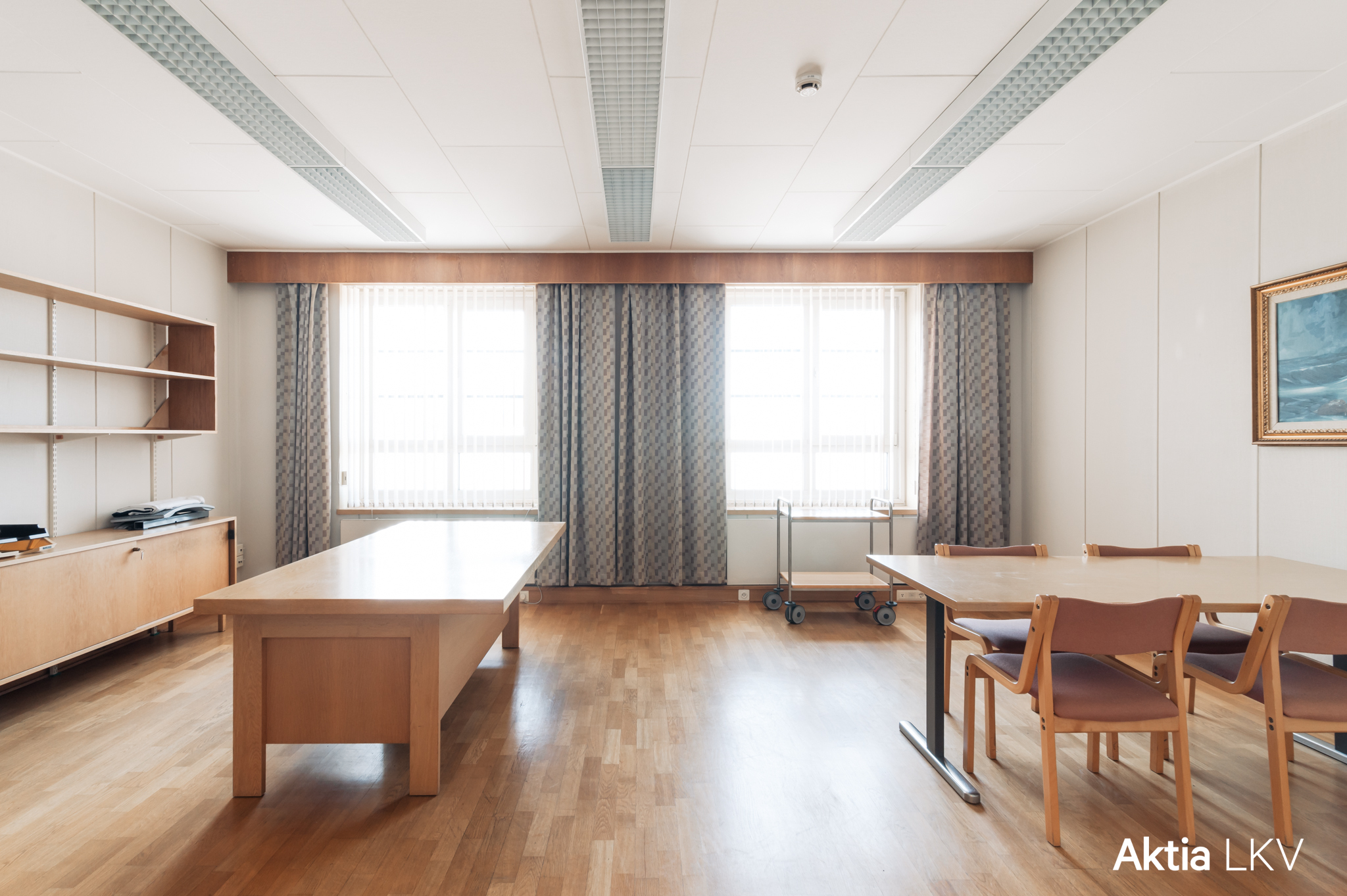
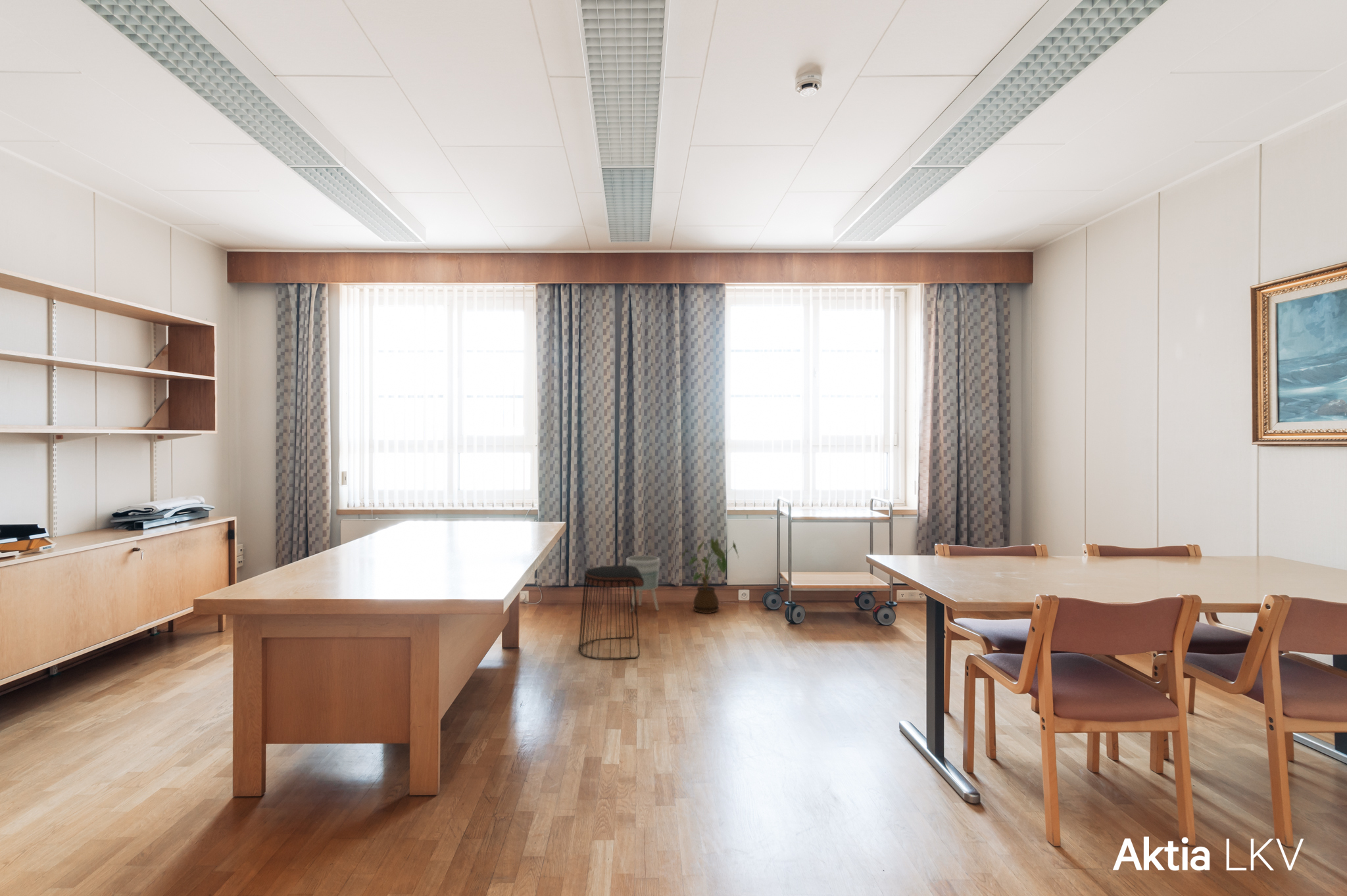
+ house plant (710, 576)
+ stool (610, 609)
+ planter (643, 584)
